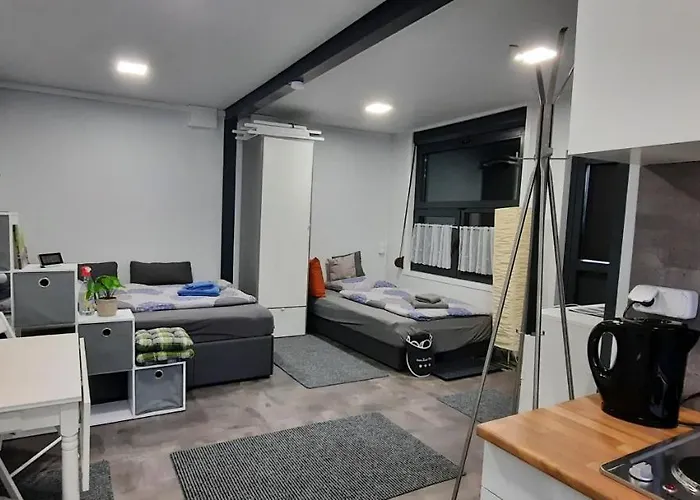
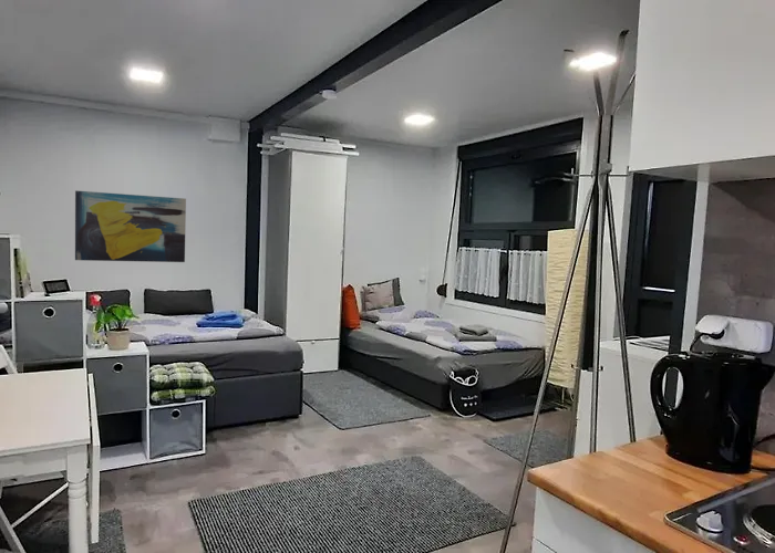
+ wall art (132, 228)
